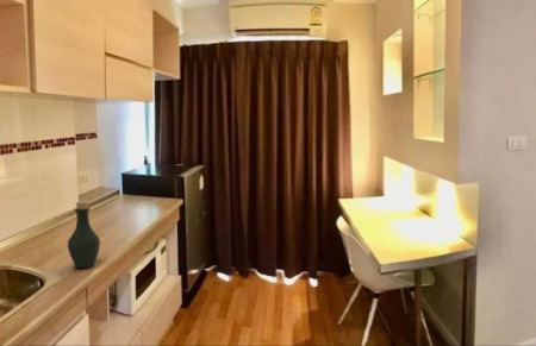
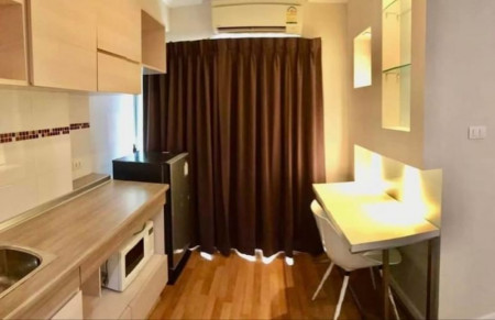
- bottle (83, 233)
